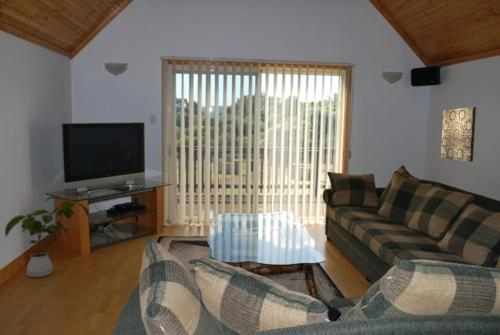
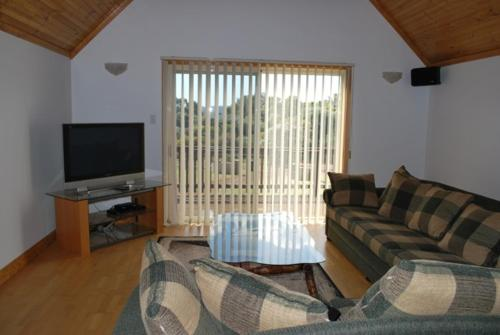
- wall art (457, 134)
- house plant (53, 234)
